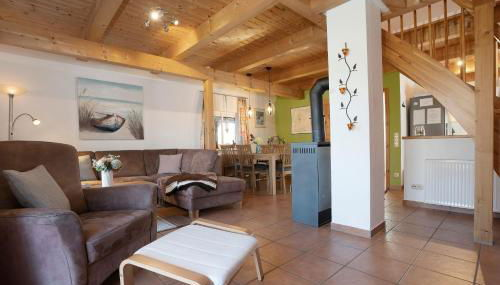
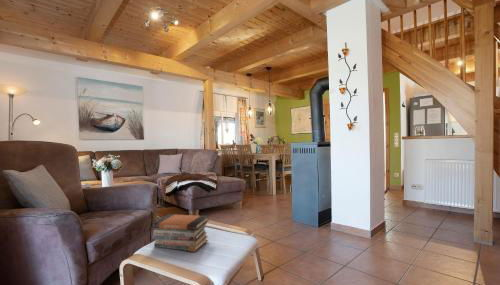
+ book stack (181, 231)
